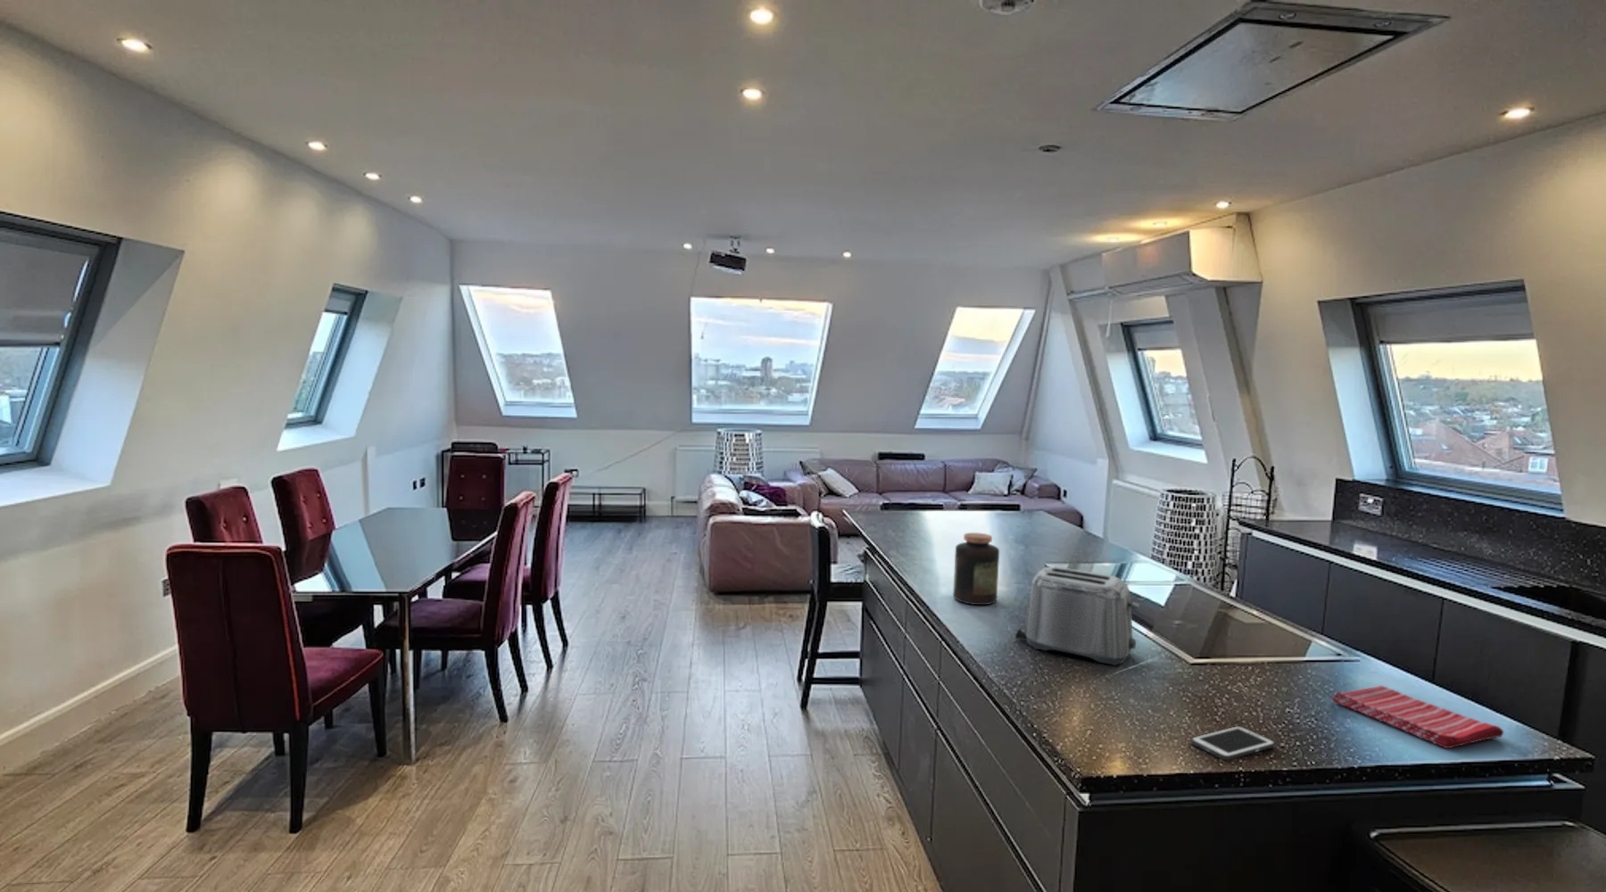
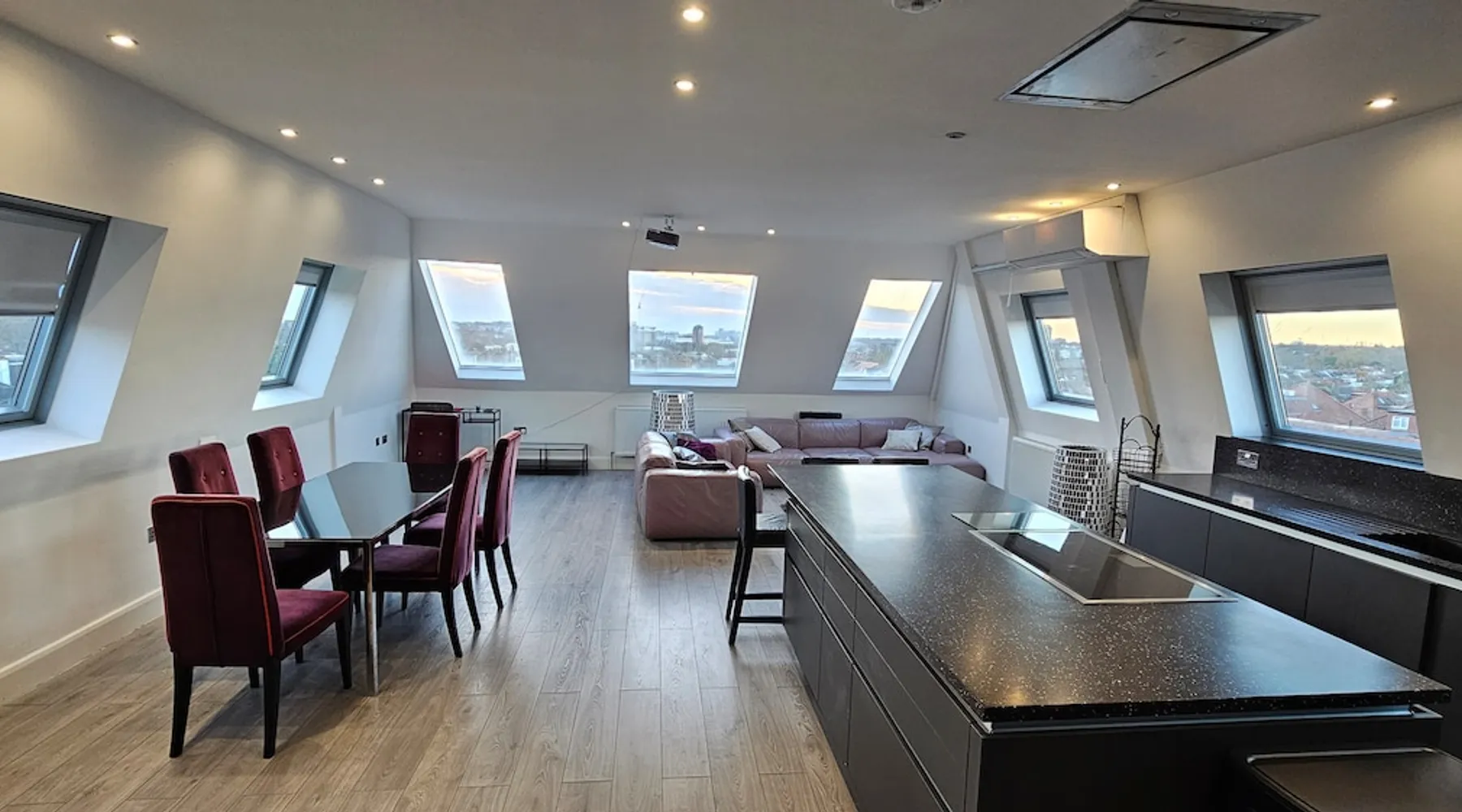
- jar (977, 567)
- toaster (1075, 612)
- dish towel (1414, 713)
- cell phone (1233, 743)
